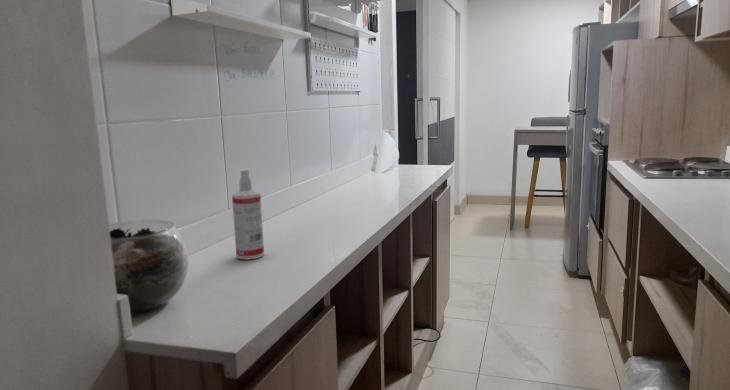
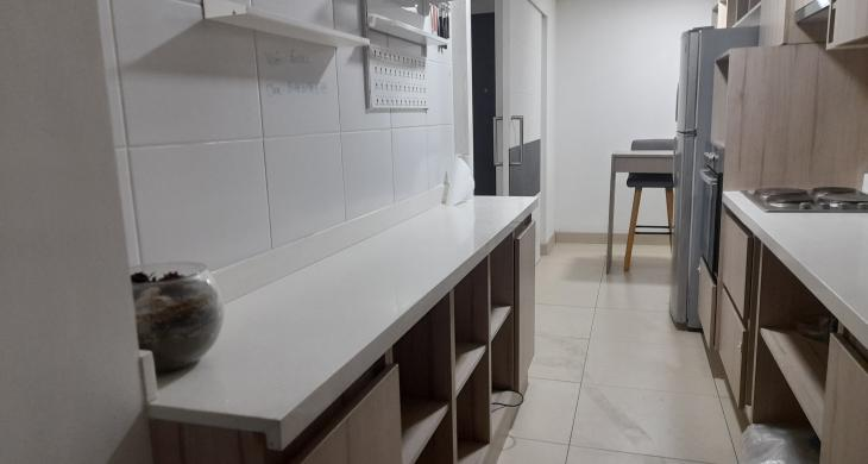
- spray bottle (247, 213)
